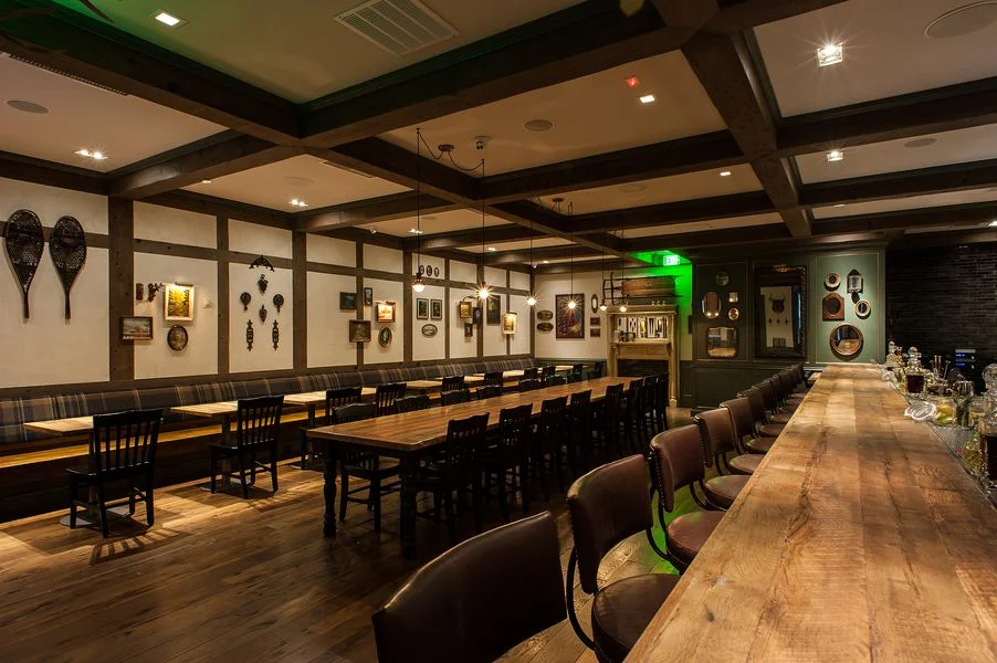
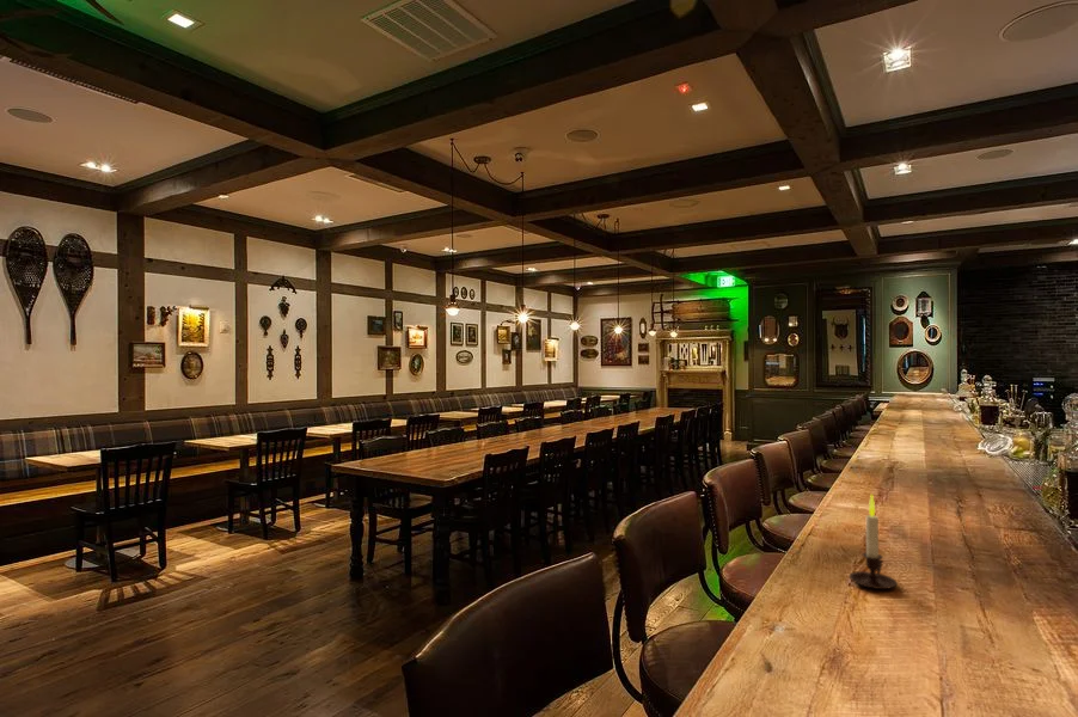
+ candle (874, 537)
